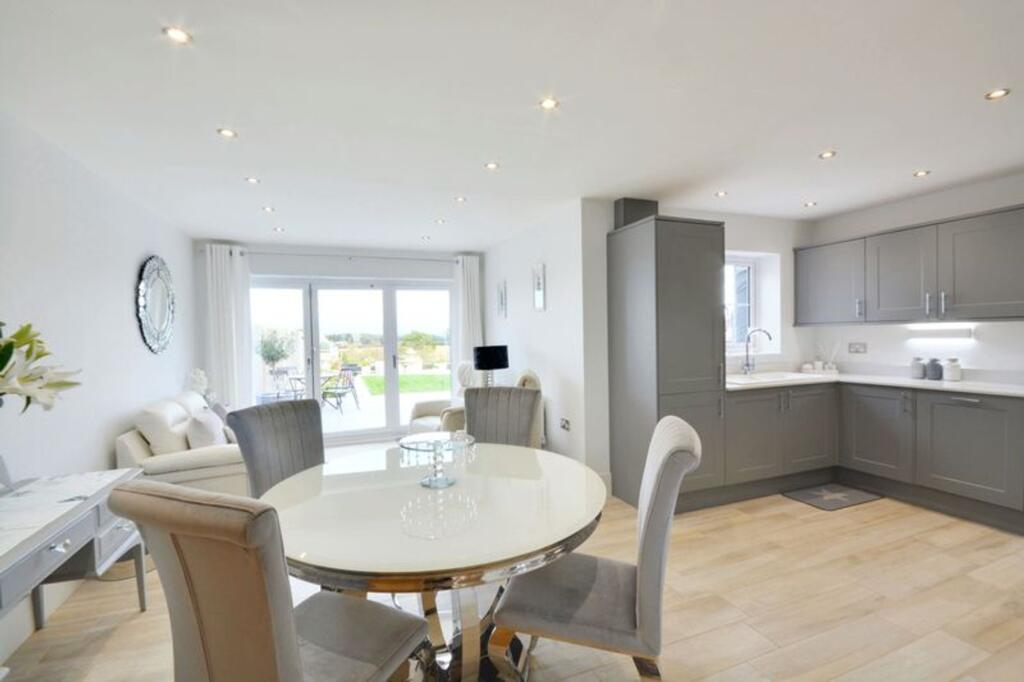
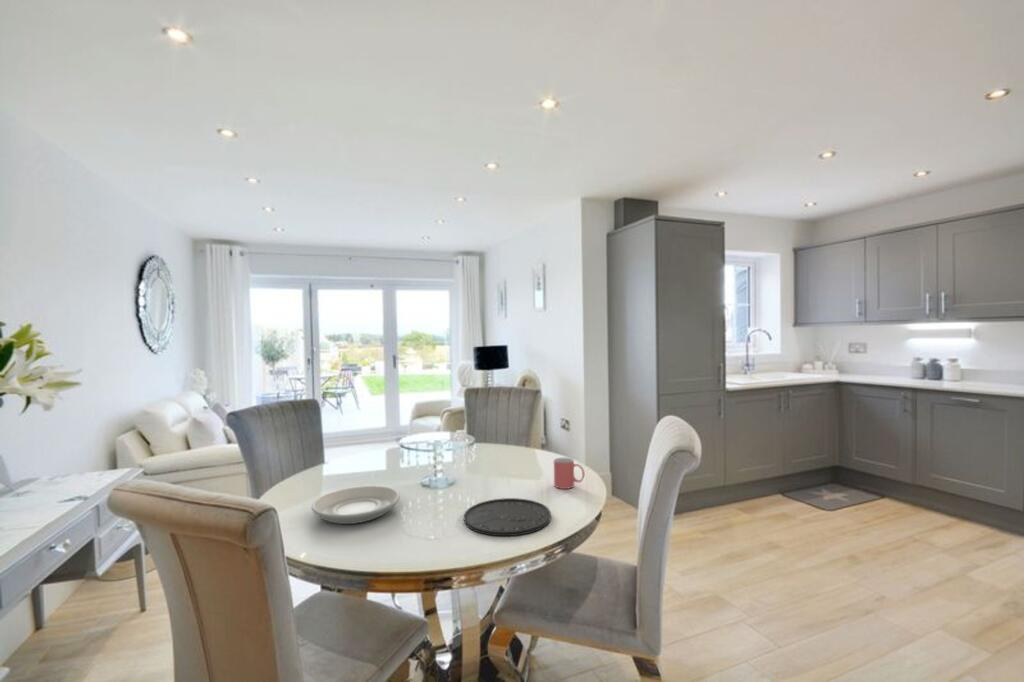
+ plate (507, 515)
+ mug (569, 473)
+ plate (357, 505)
